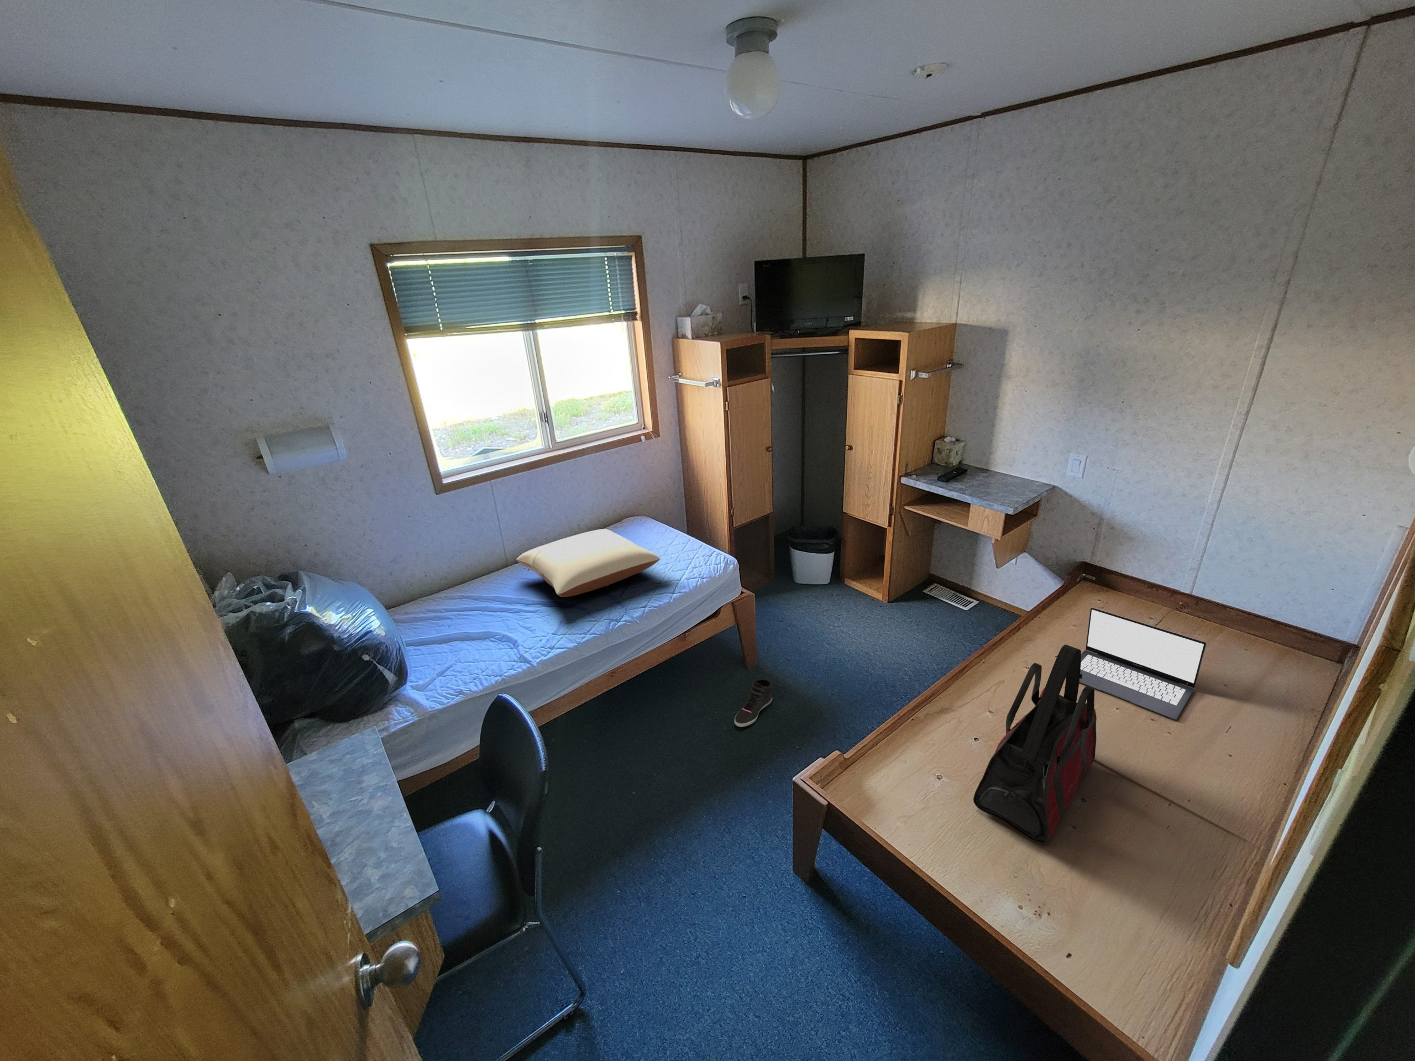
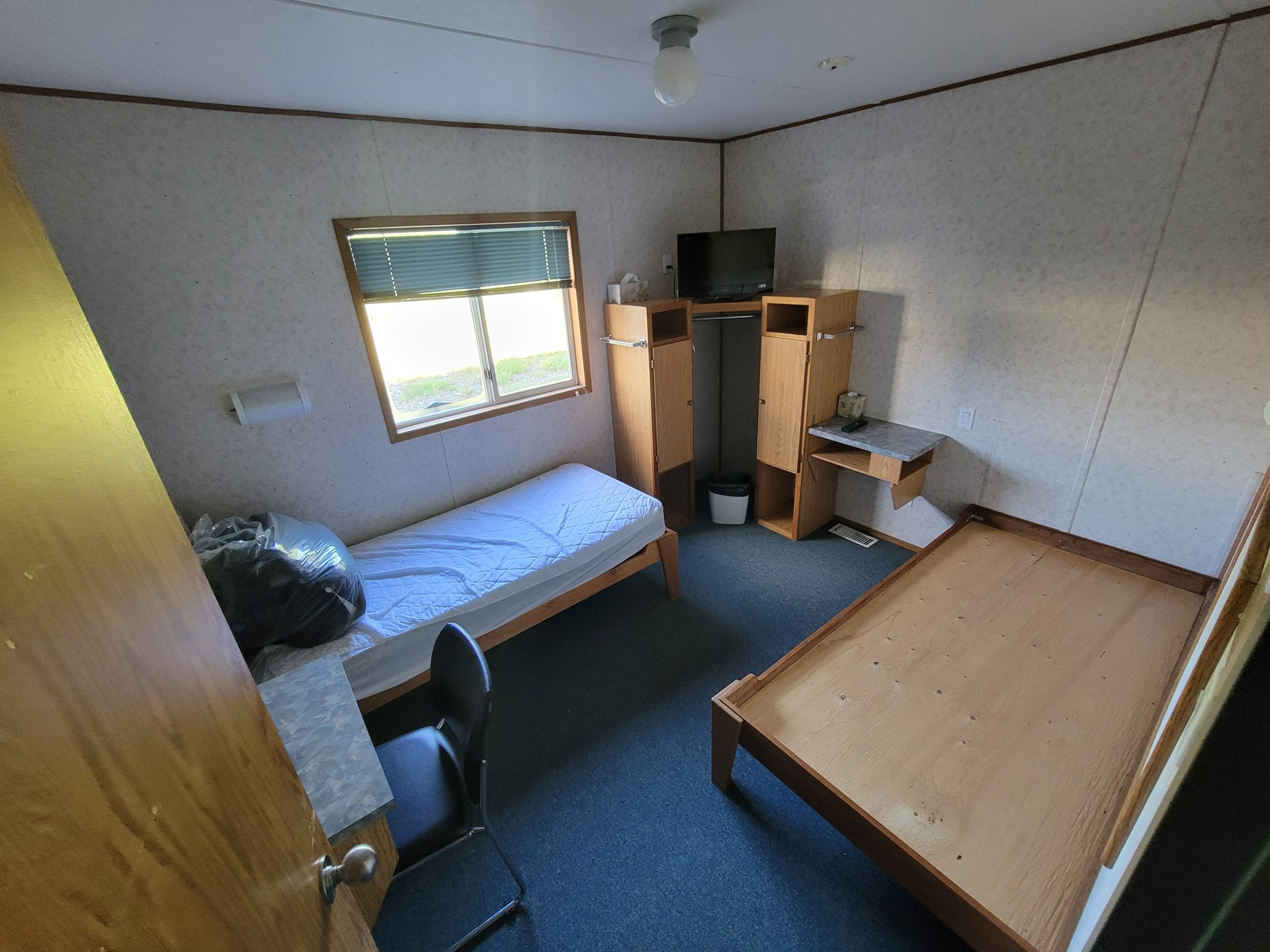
- duffel bag (1047, 721)
- laptop (1132, 658)
- pillow (587, 561)
- sneaker (752, 700)
